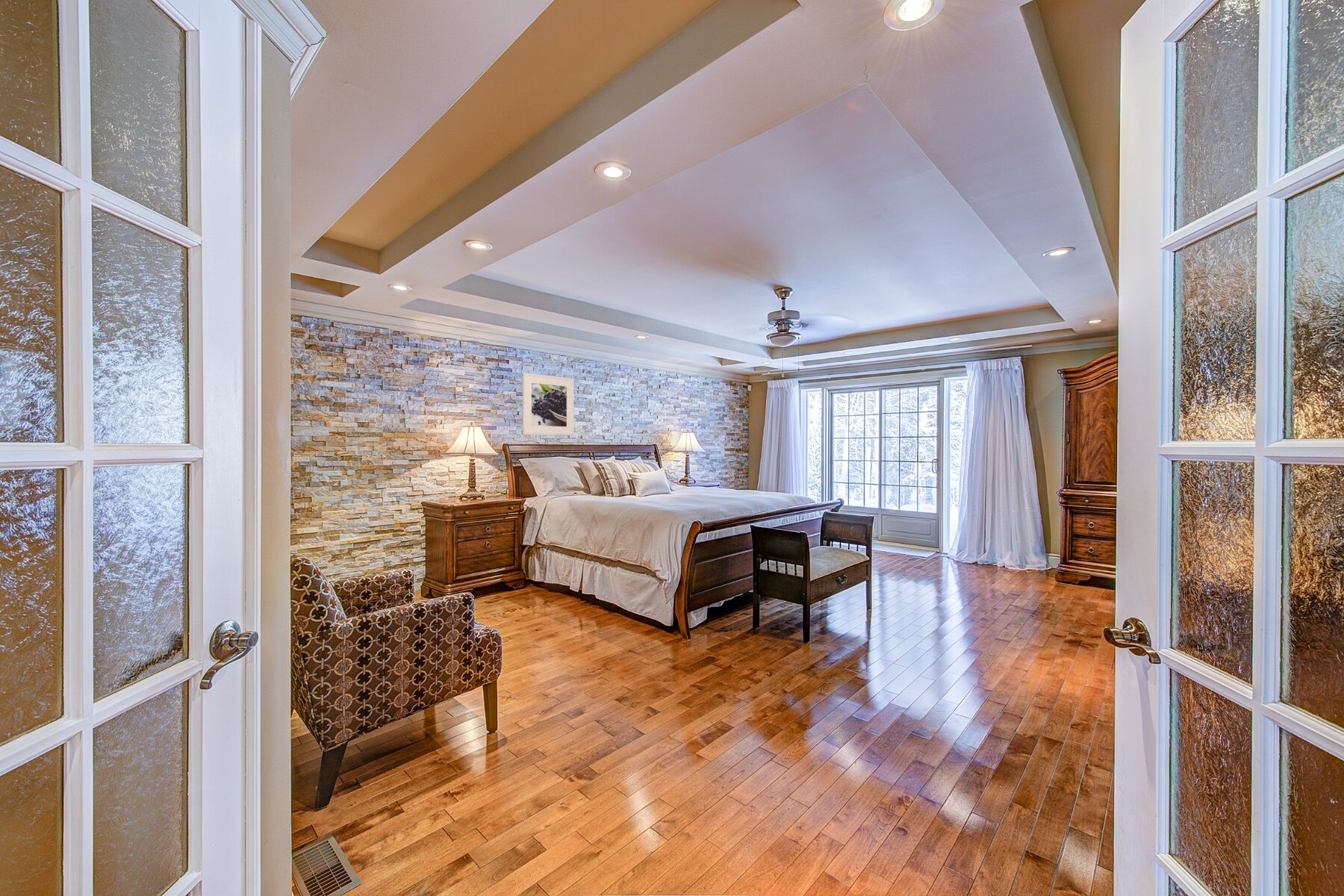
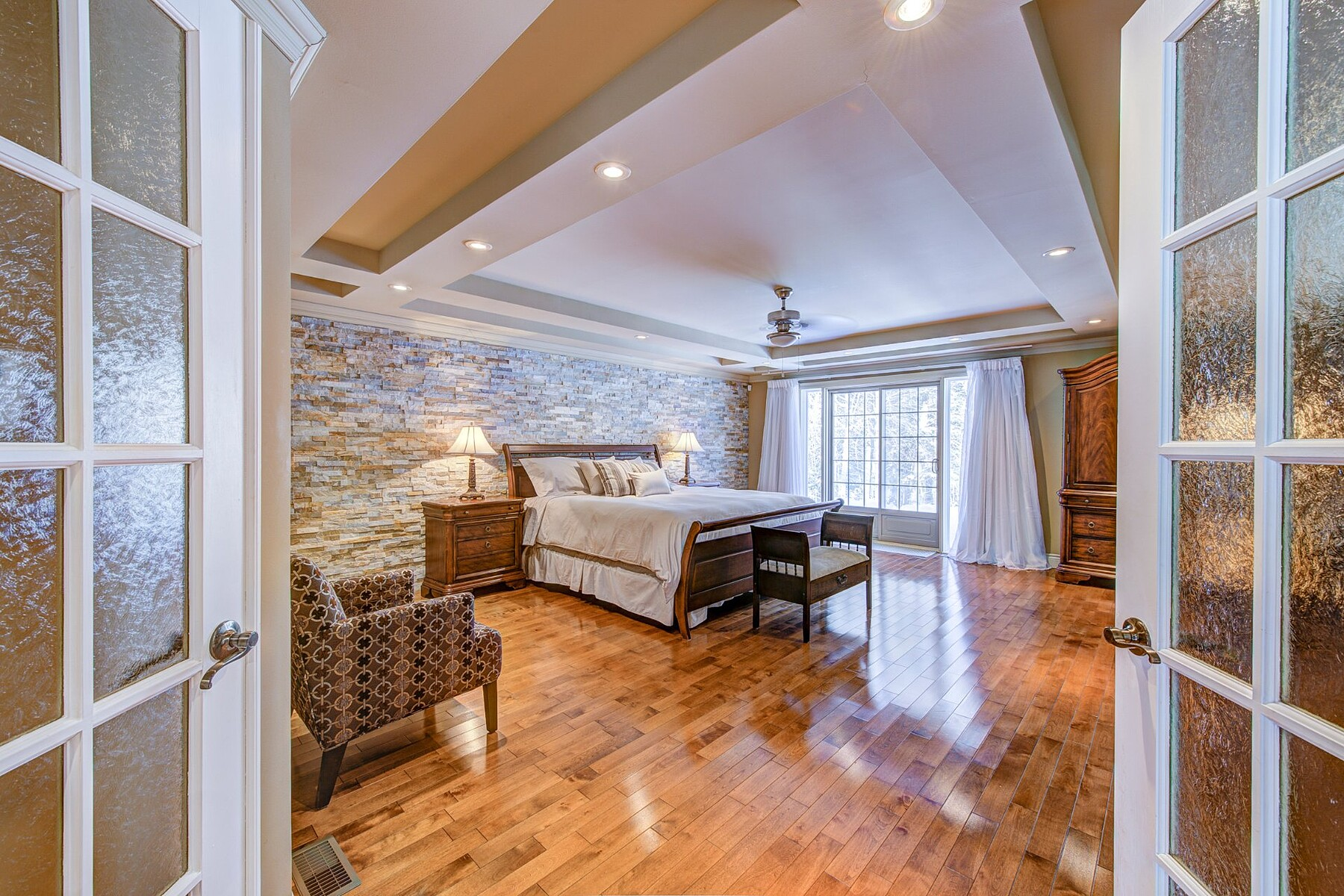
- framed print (549, 405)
